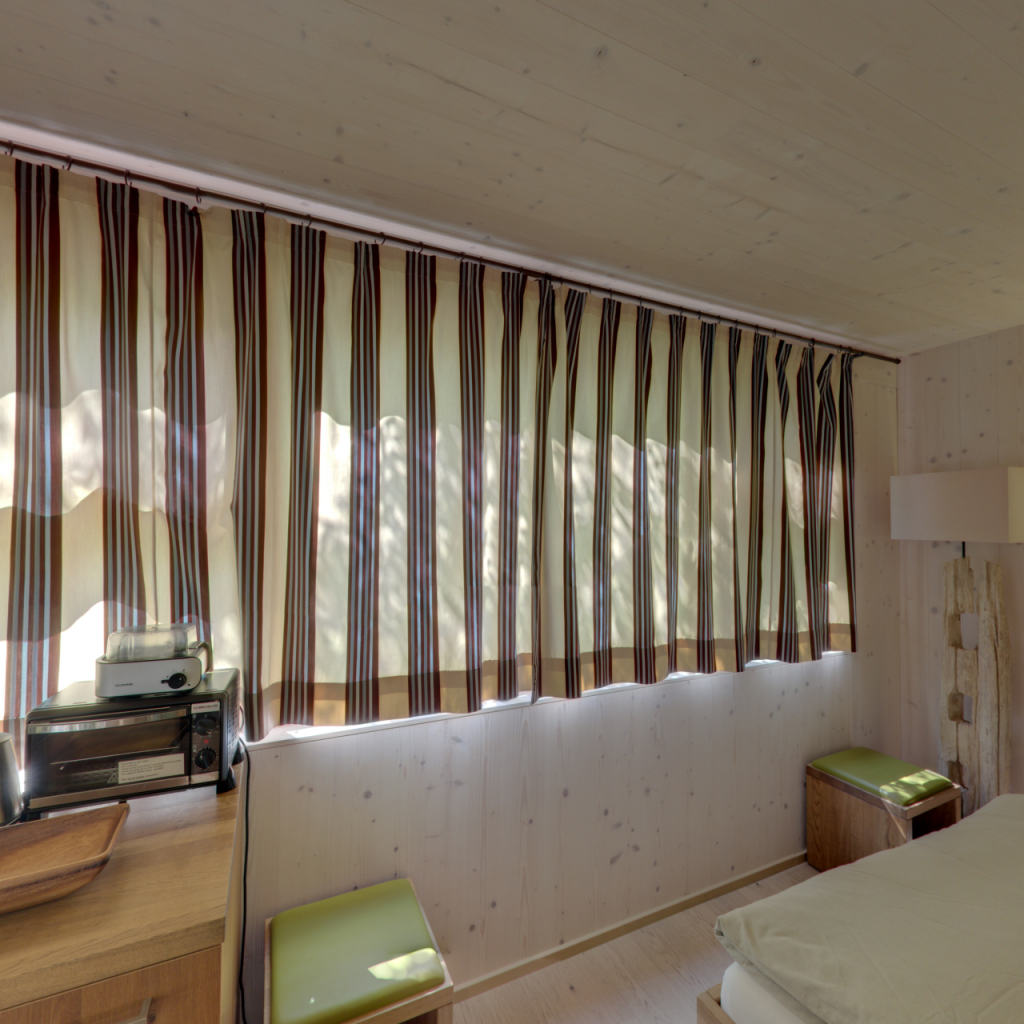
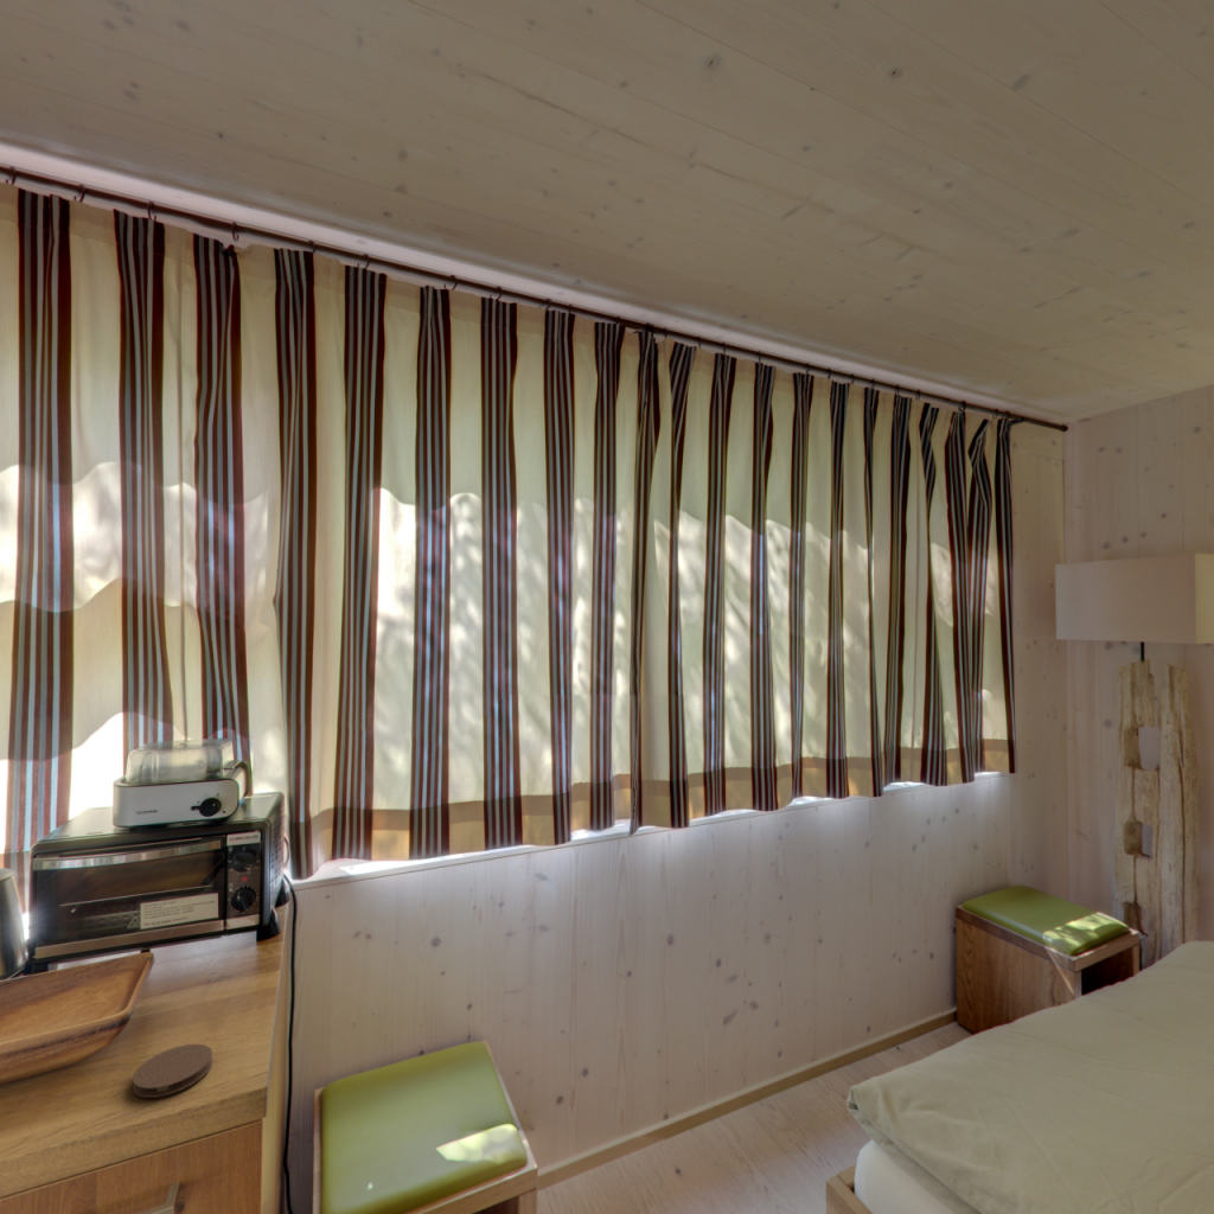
+ coaster (173, 1069)
